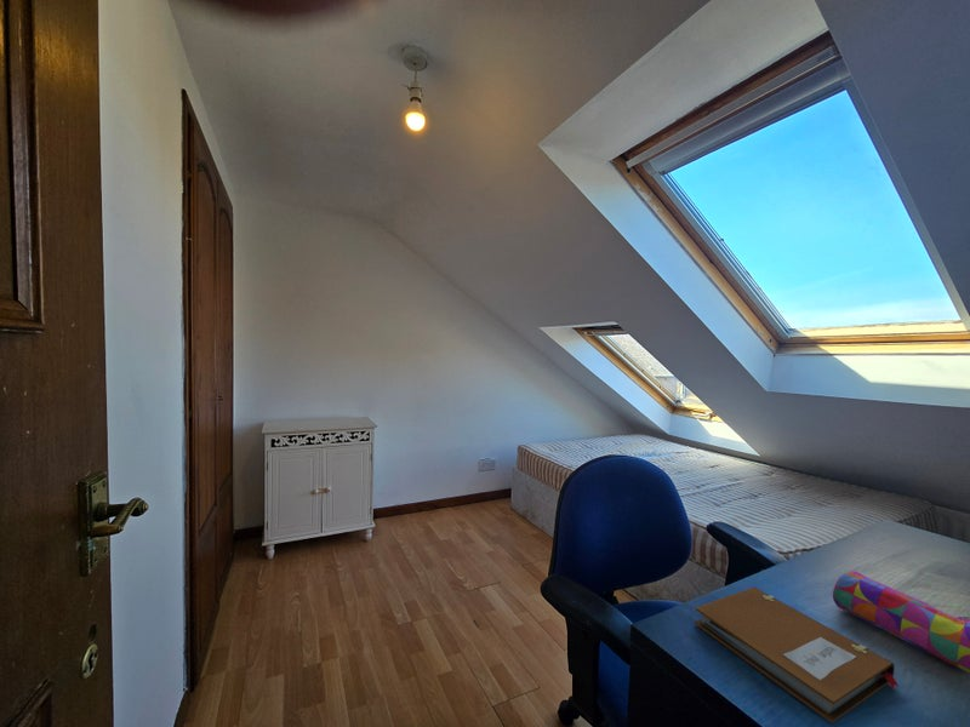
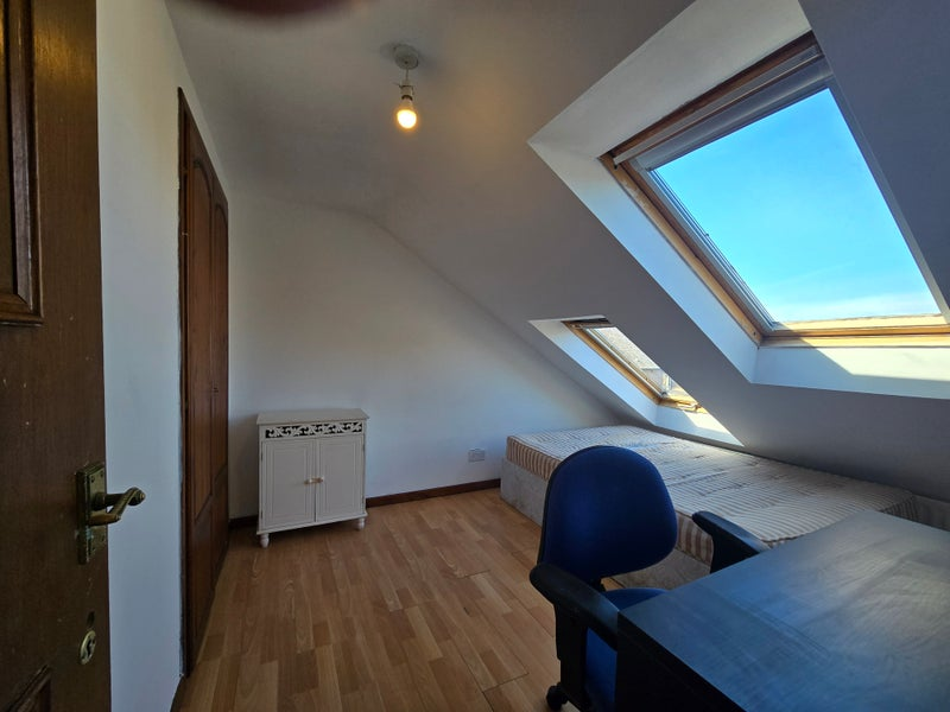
- notebook (791, 642)
- pencil case (906, 614)
